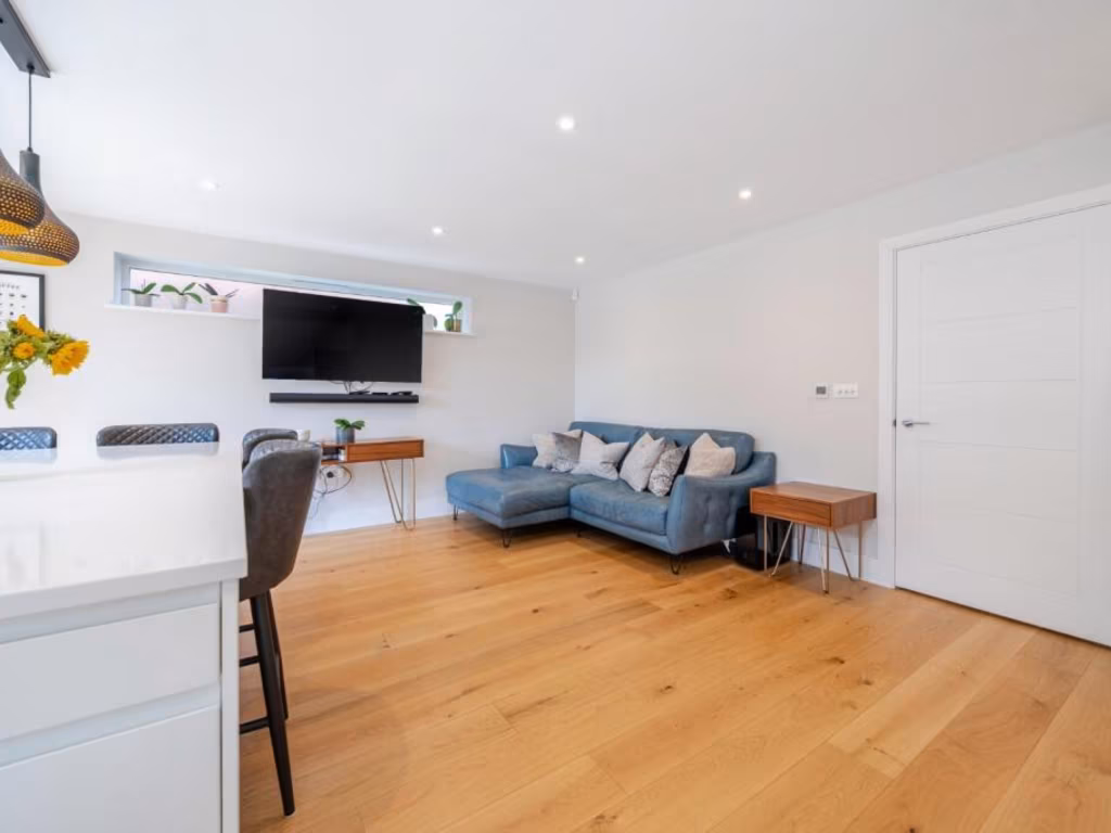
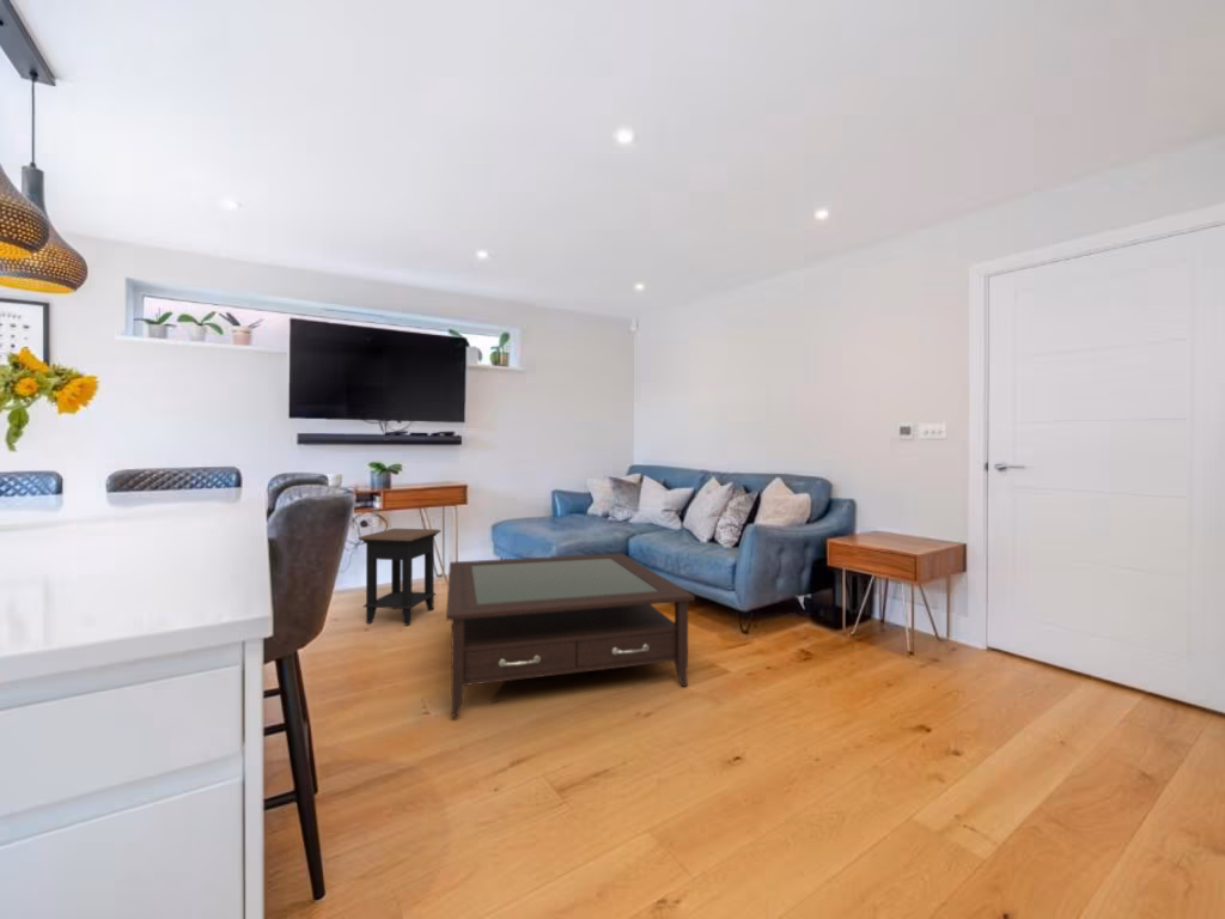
+ side table (402, 574)
+ coffee table (555, 616)
